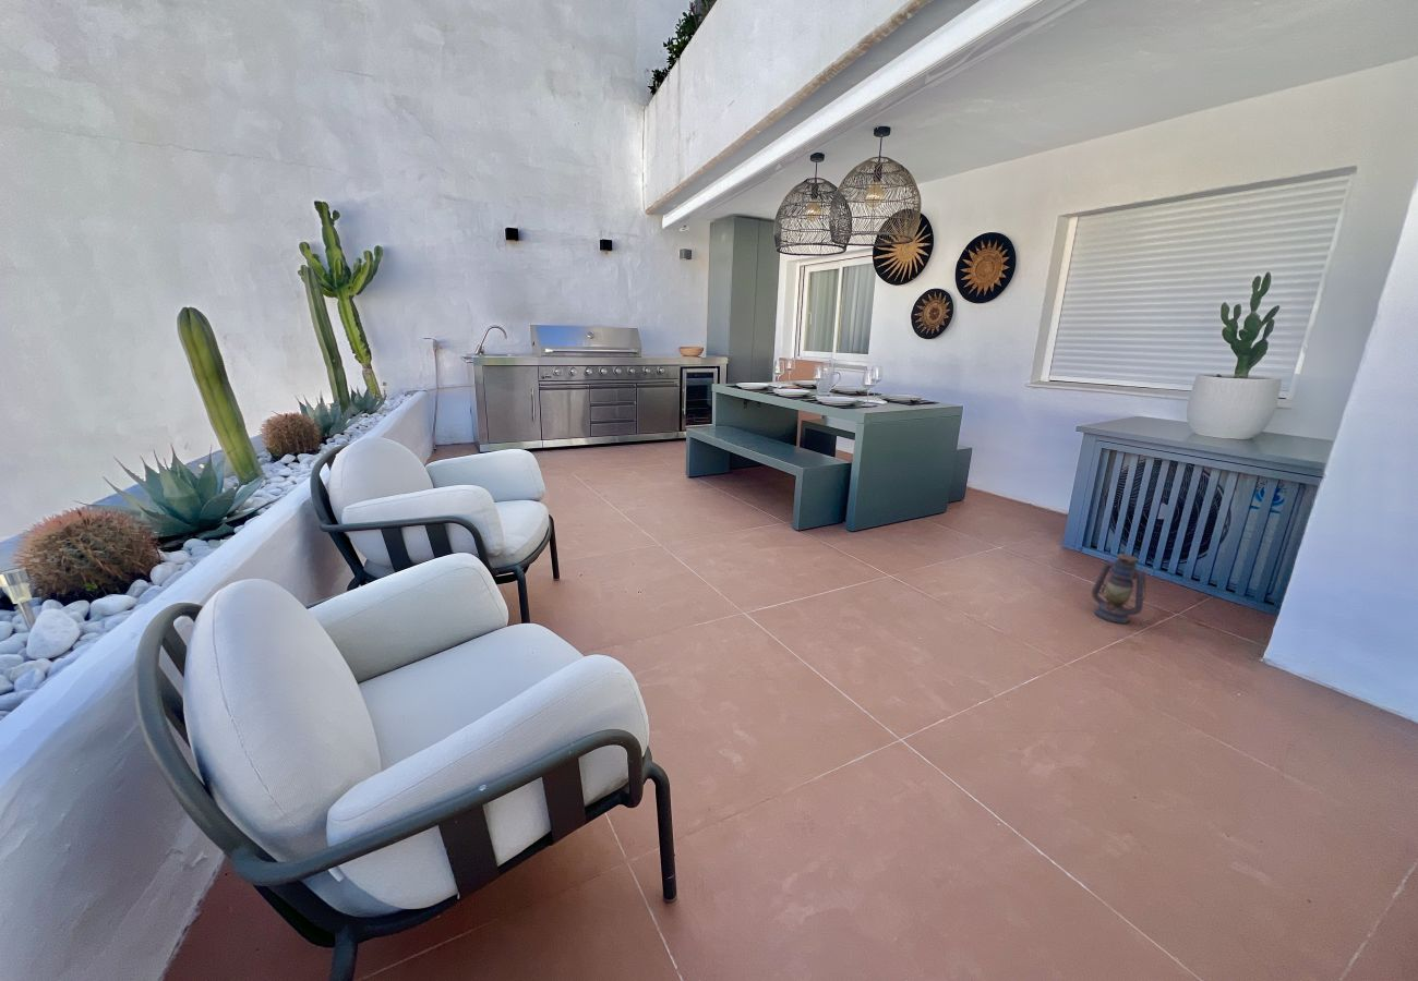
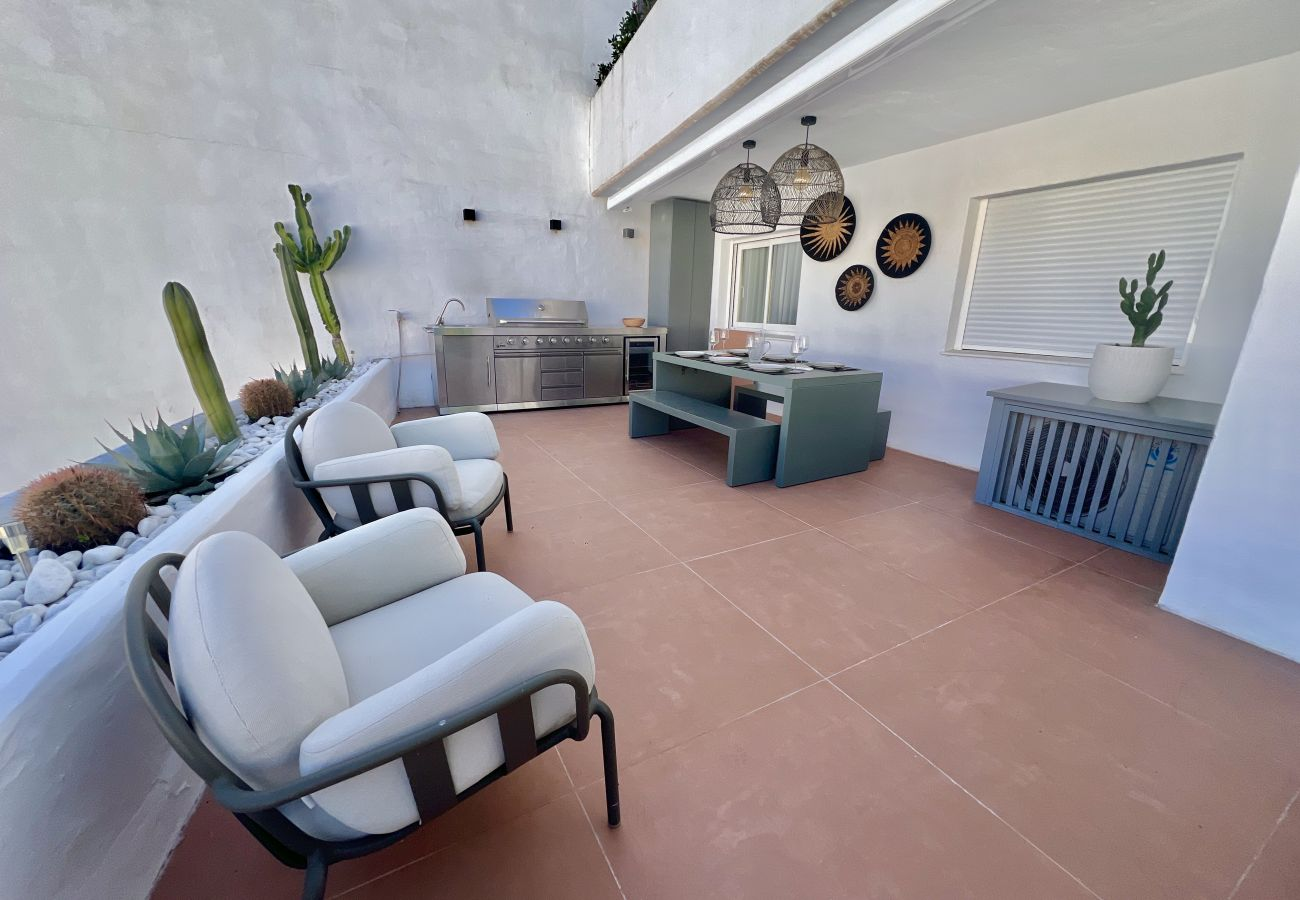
- lantern (1120, 585)
